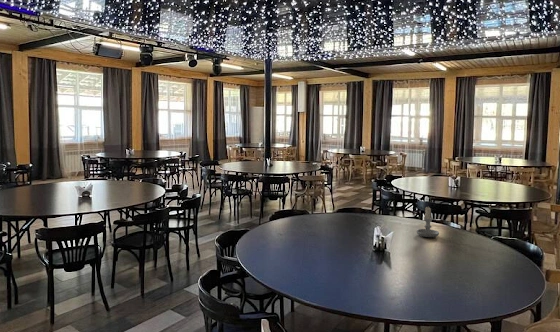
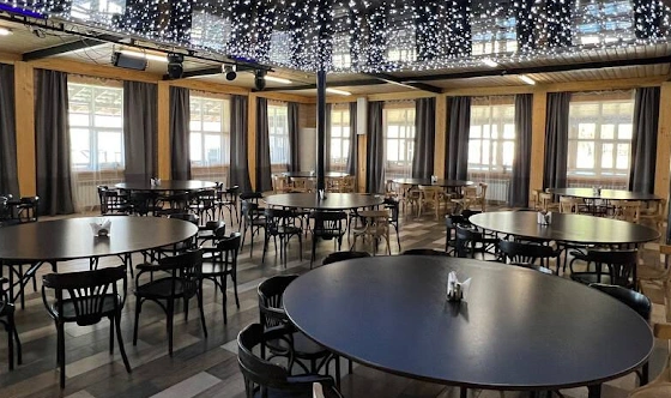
- candle (428, 221)
